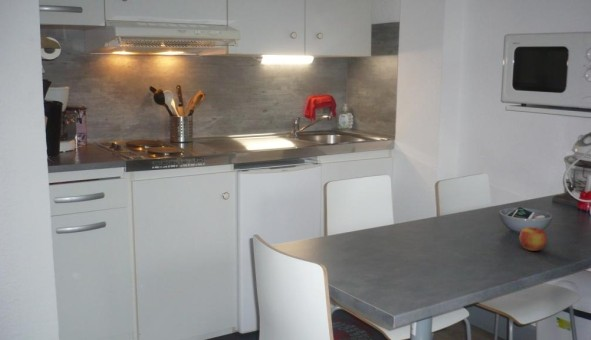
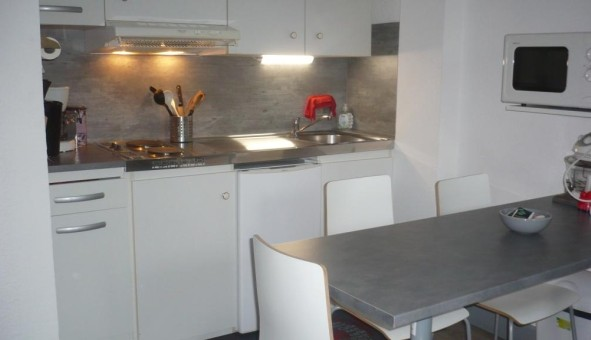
- apple (533, 238)
